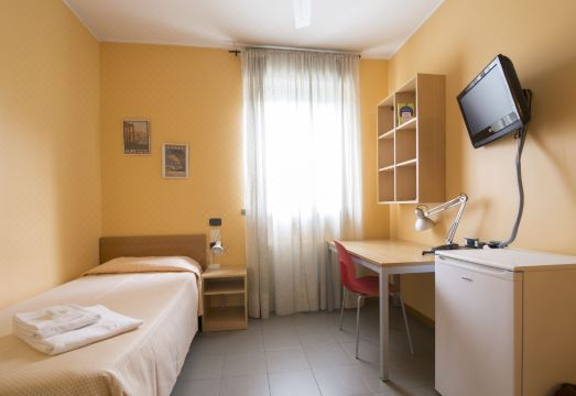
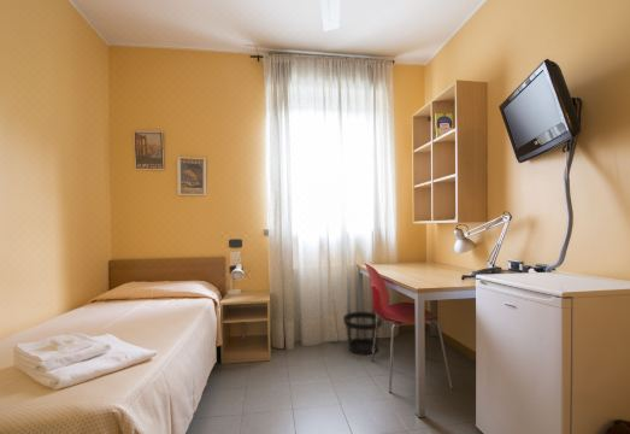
+ wastebasket (363, 332)
